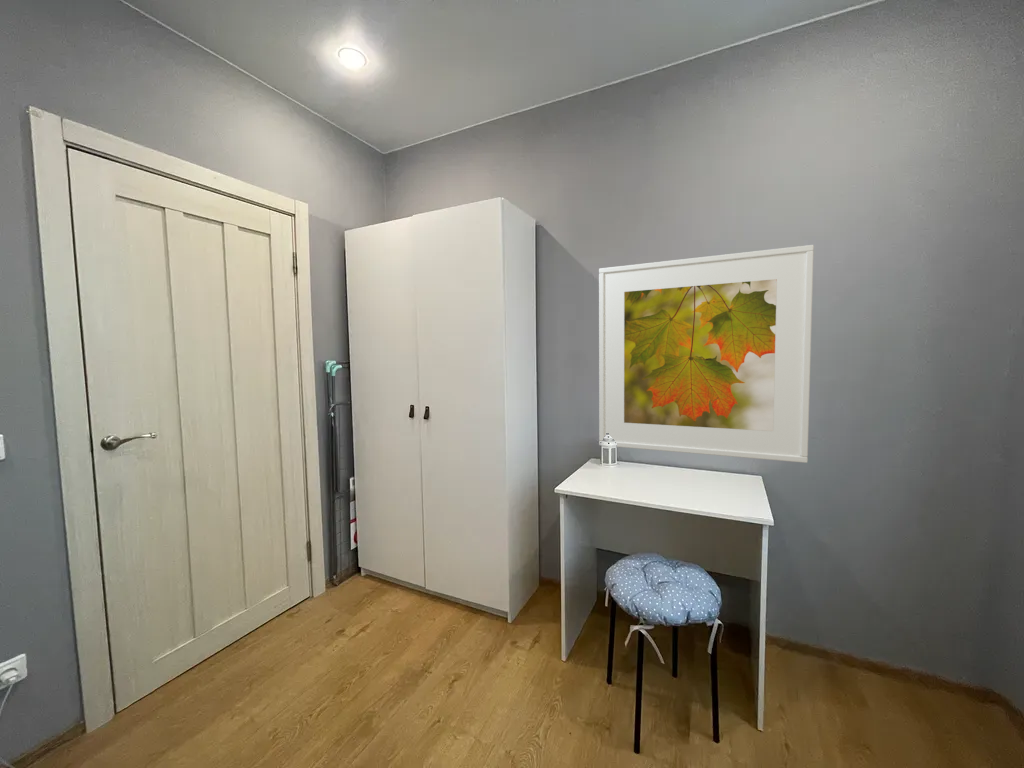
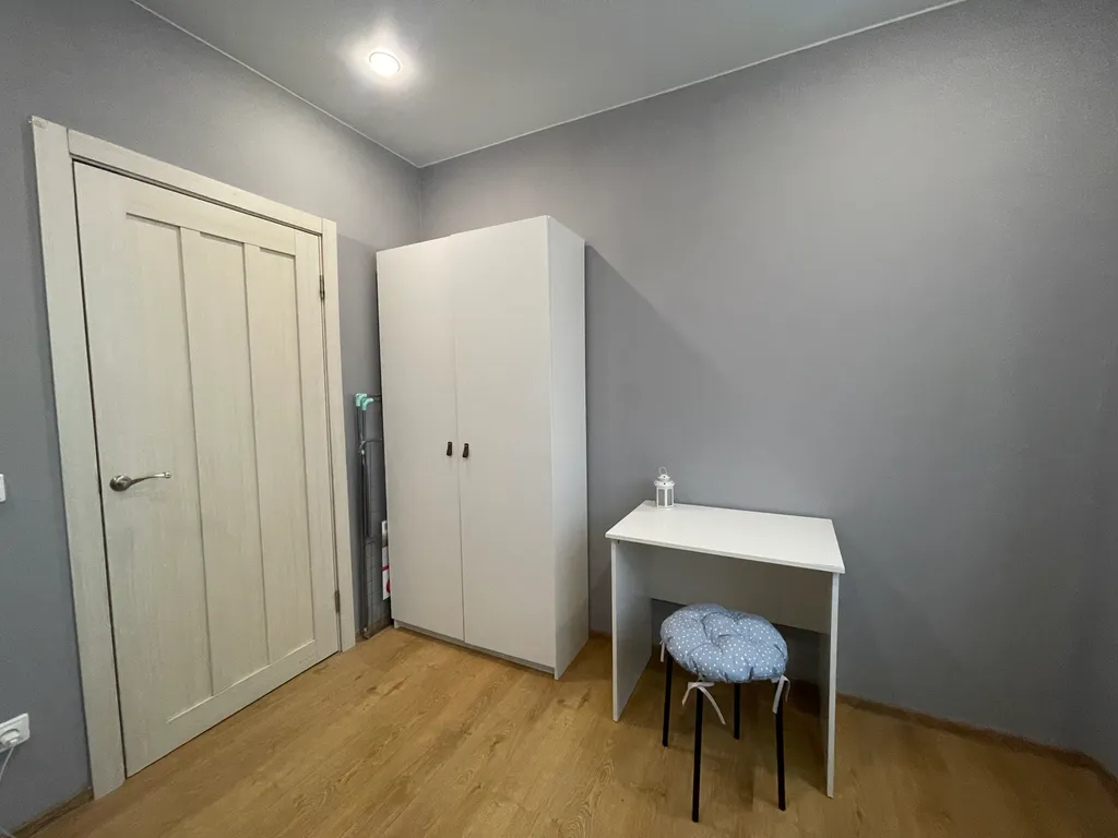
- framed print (694, 356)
